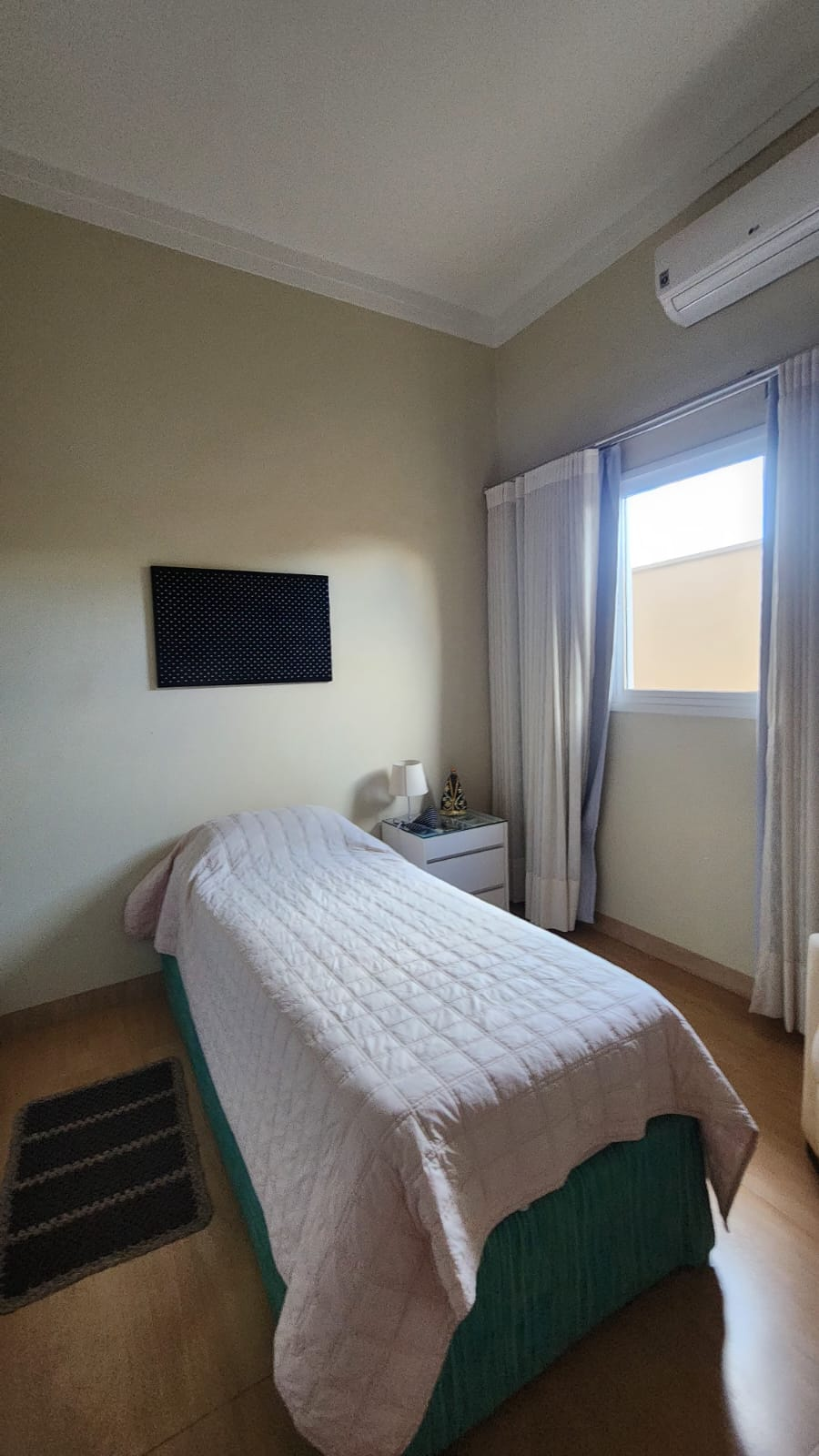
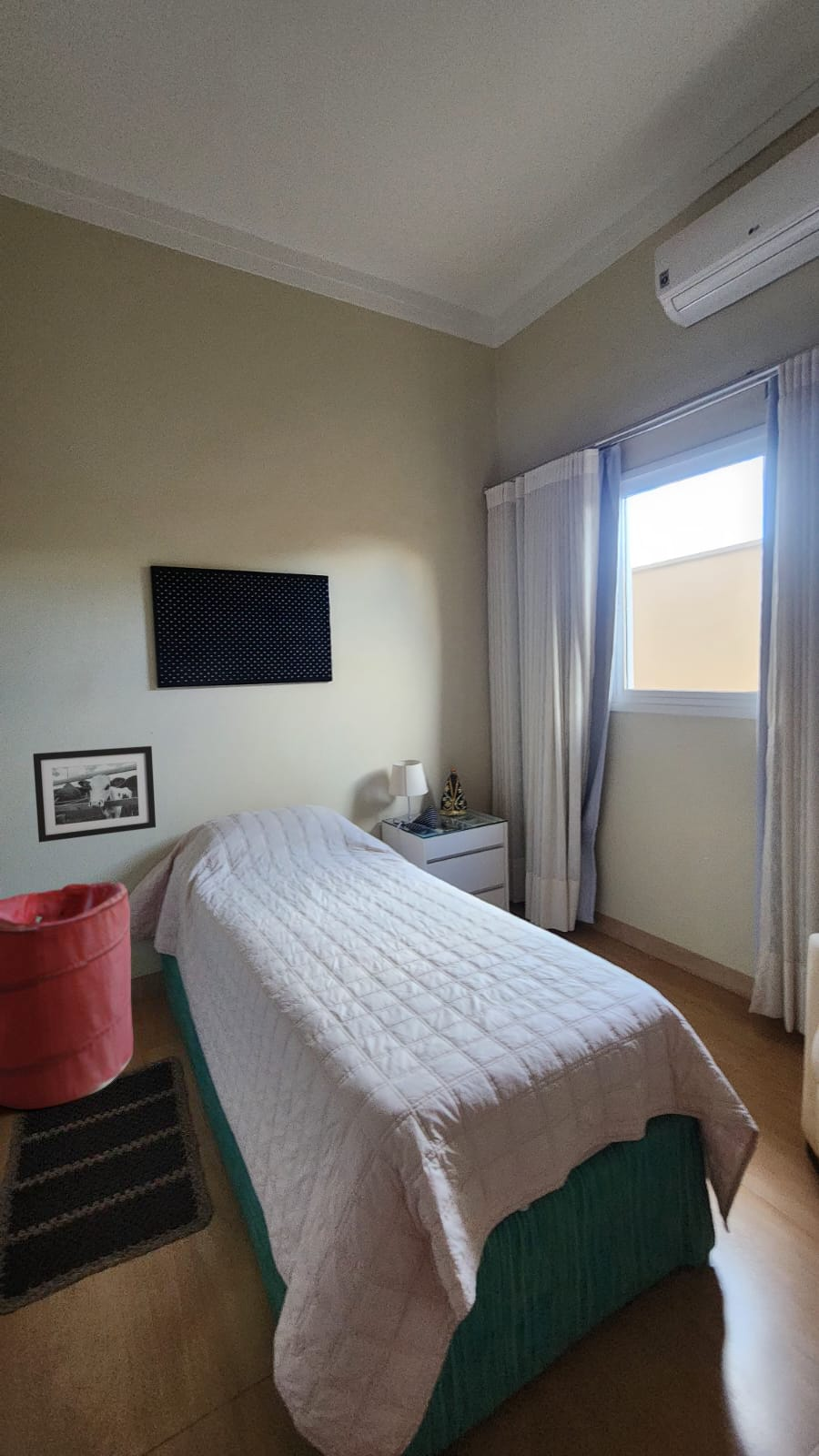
+ picture frame (96, 792)
+ laundry hamper (60, 980)
